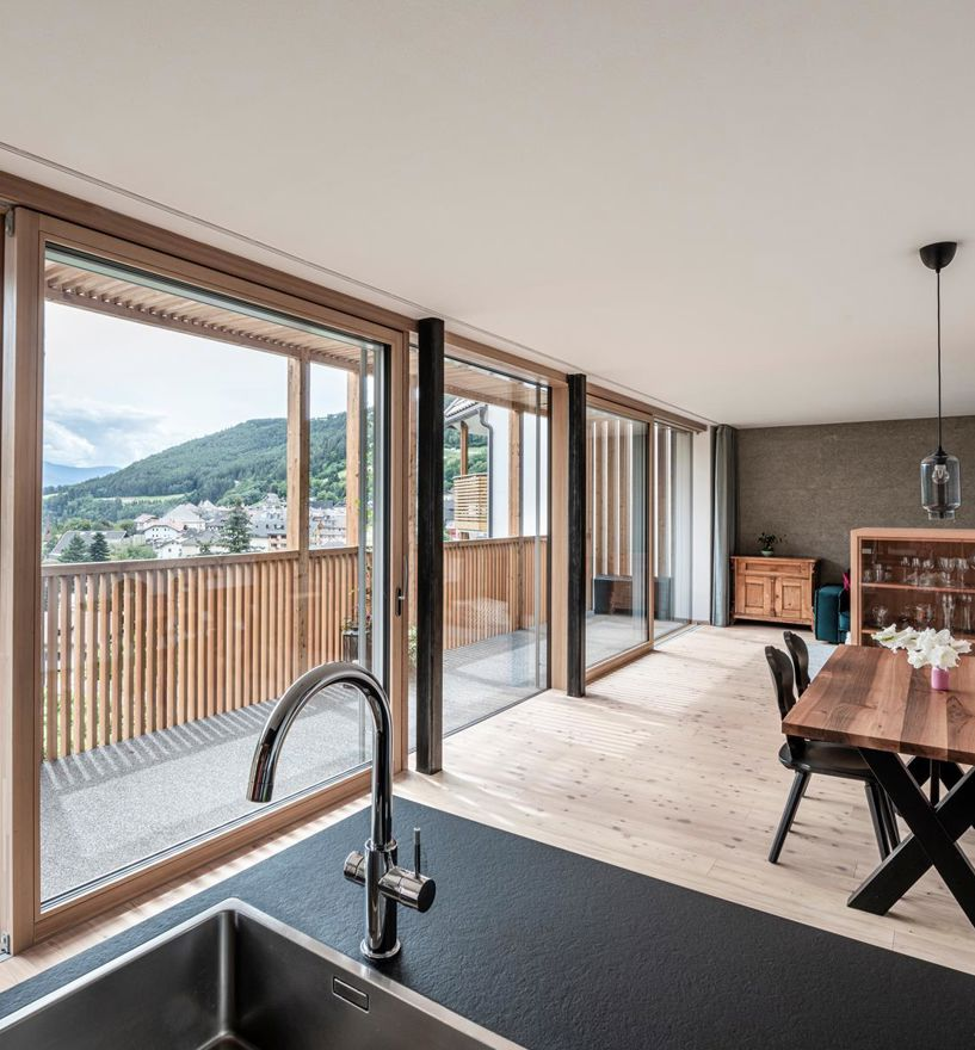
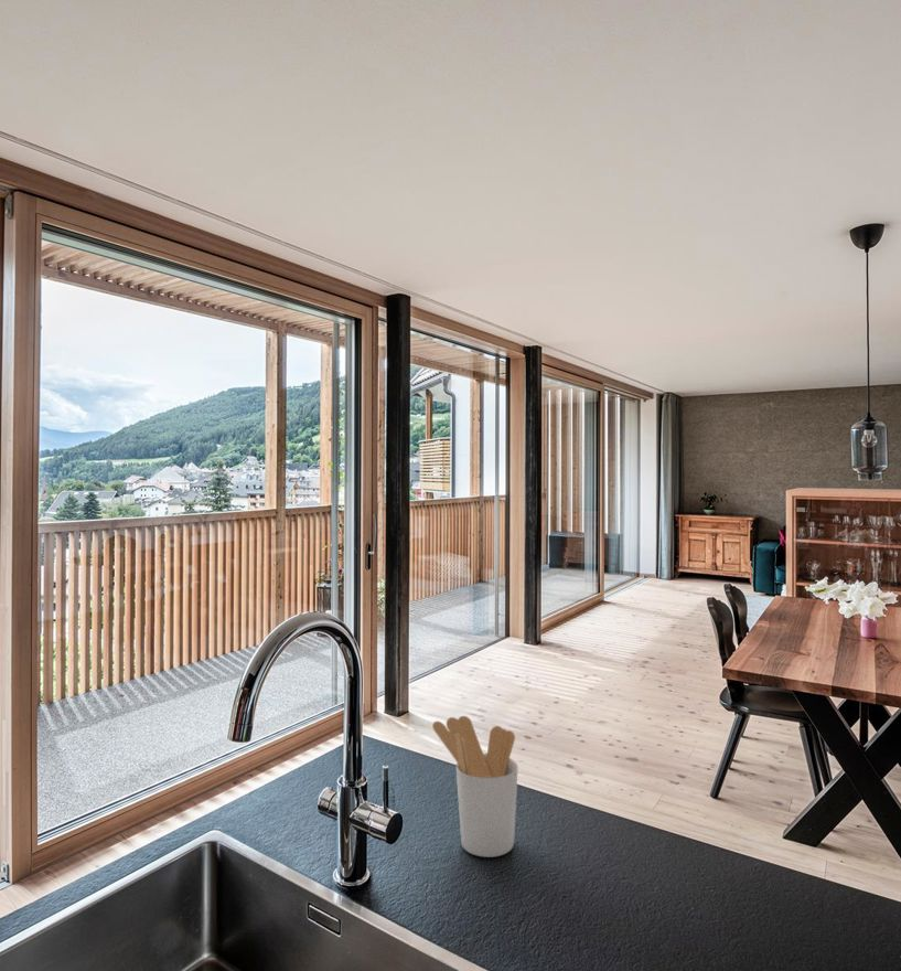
+ utensil holder (475, 780)
